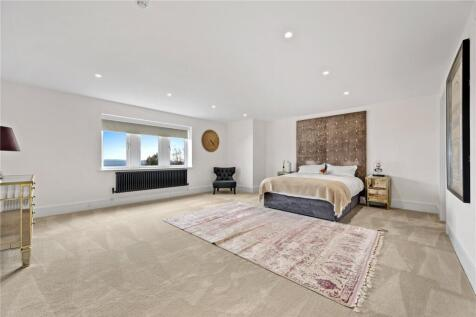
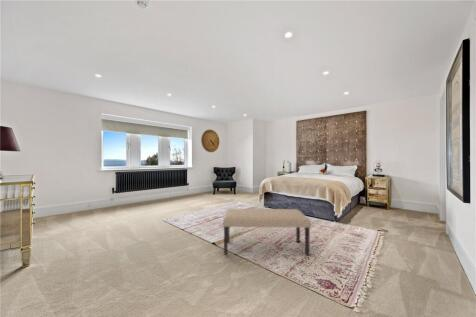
+ bench (264, 226)
